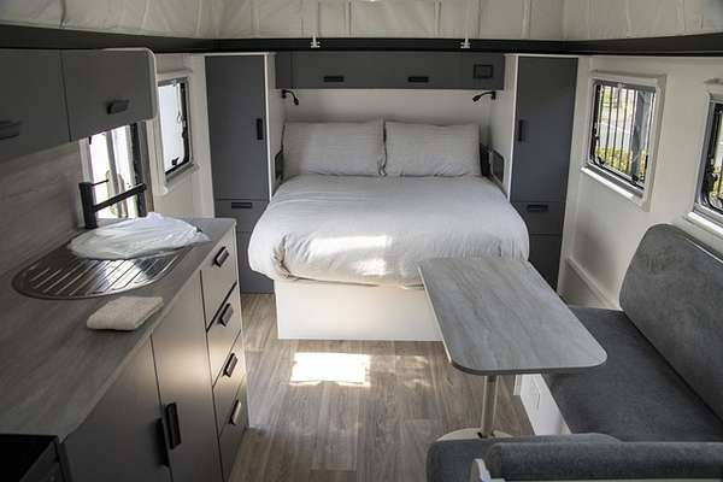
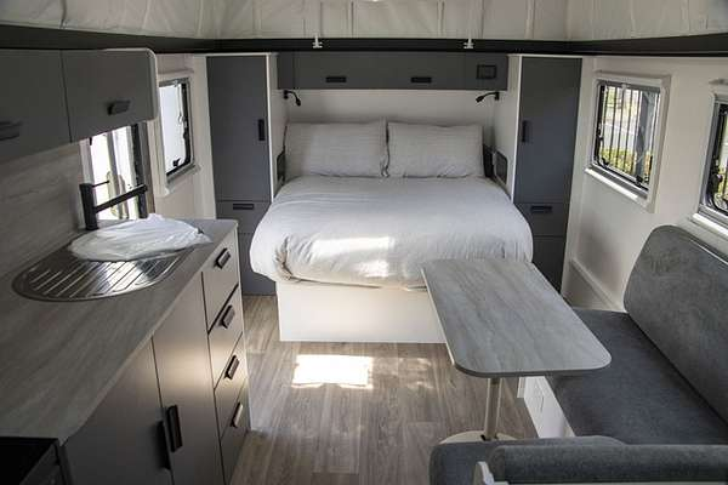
- washcloth (127, 311)
